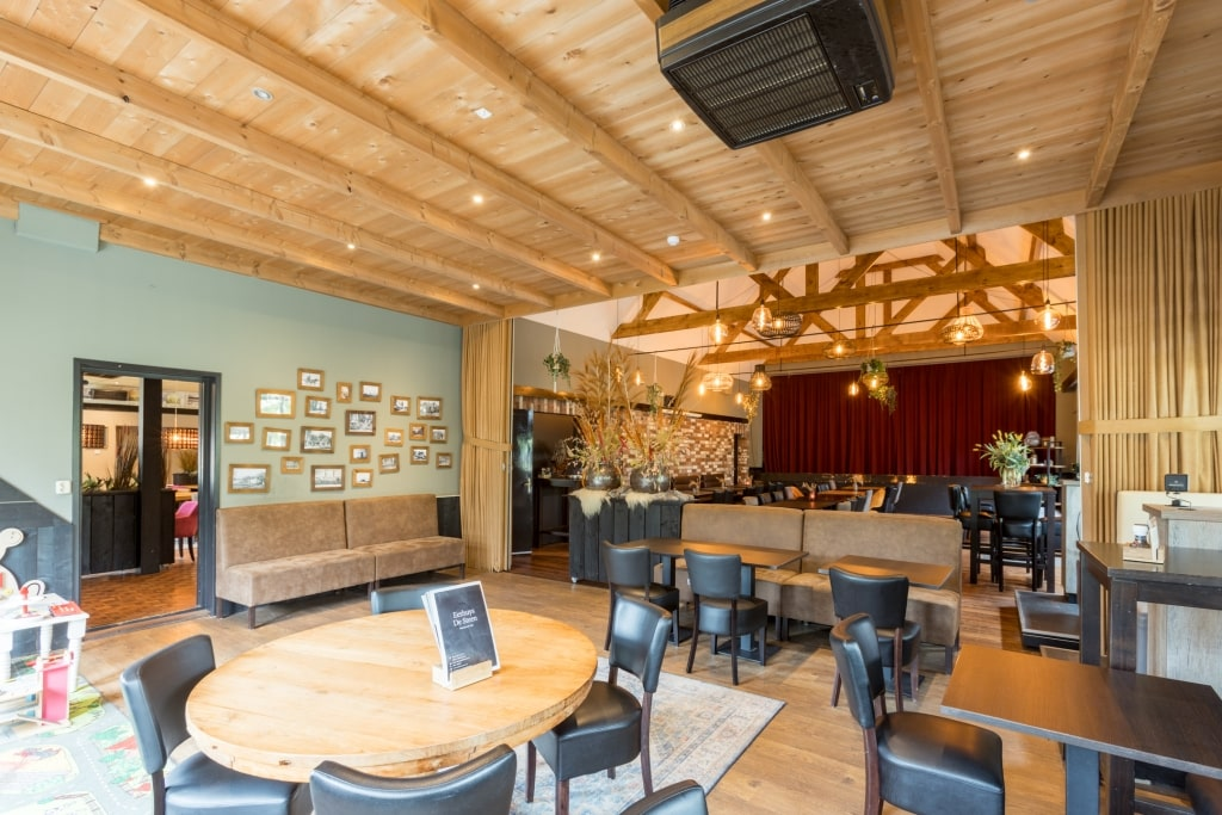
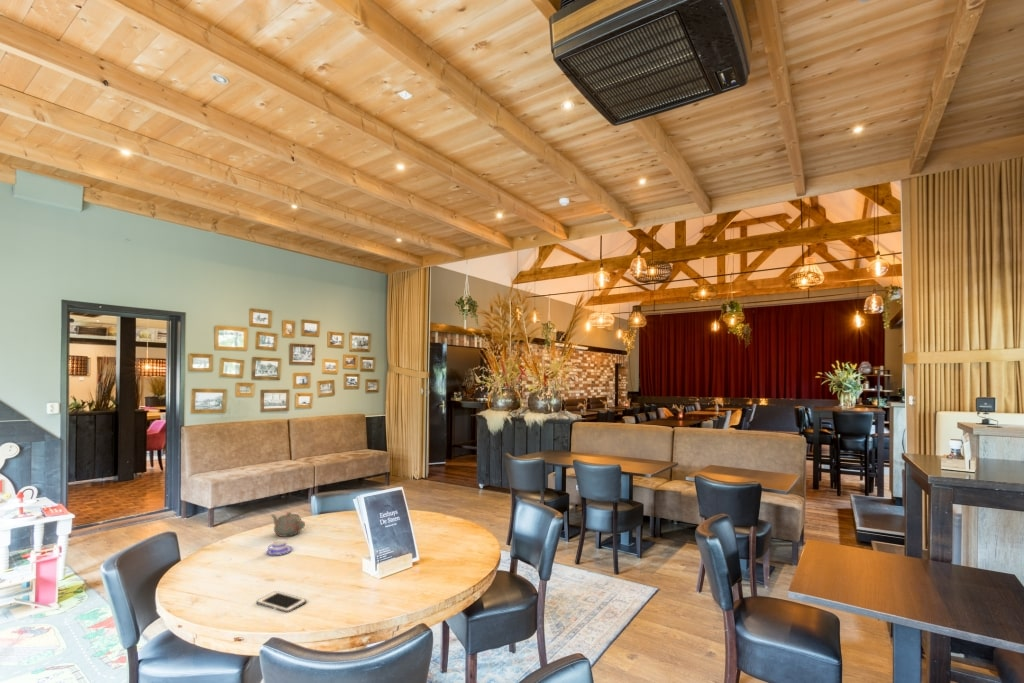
+ teapot (287, 523)
+ cell phone (281, 601)
+ teacup (279, 546)
